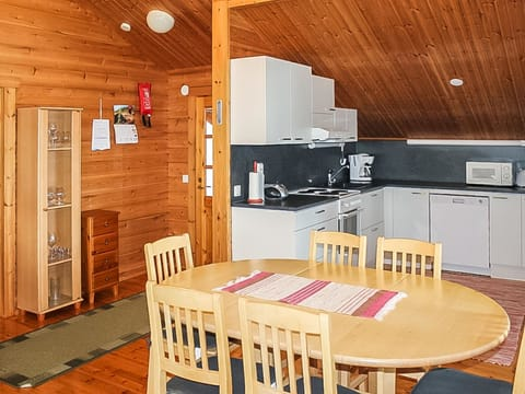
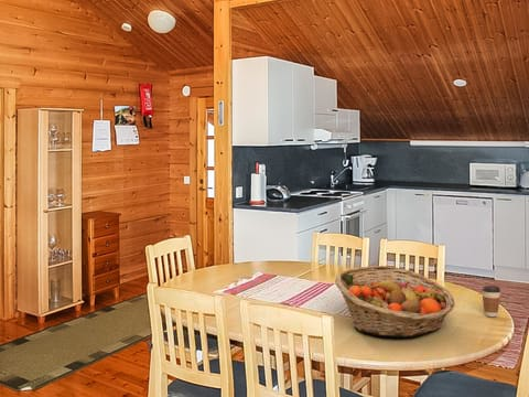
+ fruit basket (393, 299)
+ coffee cup (490, 301)
